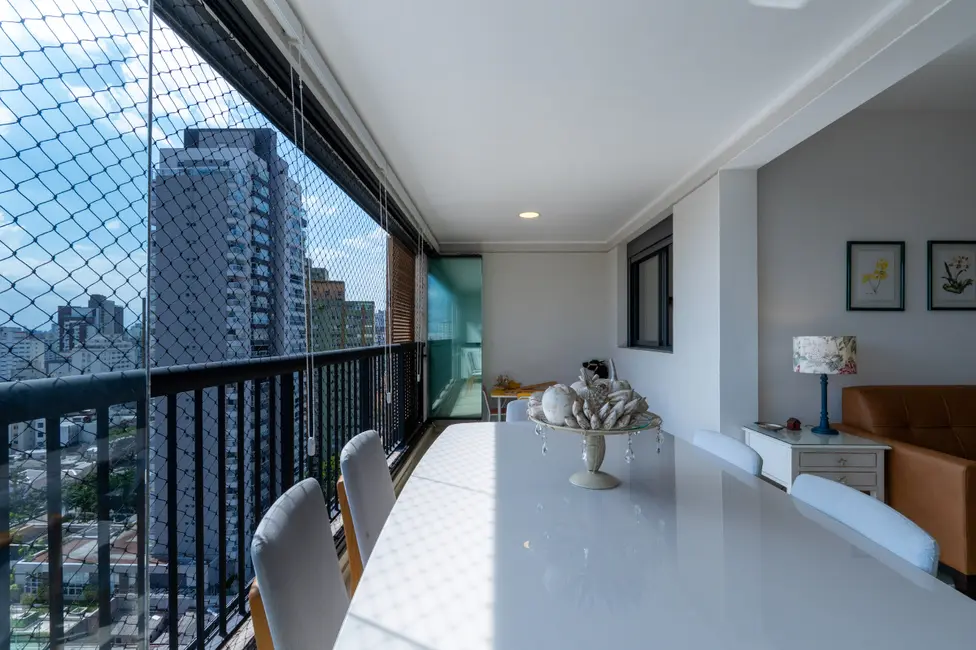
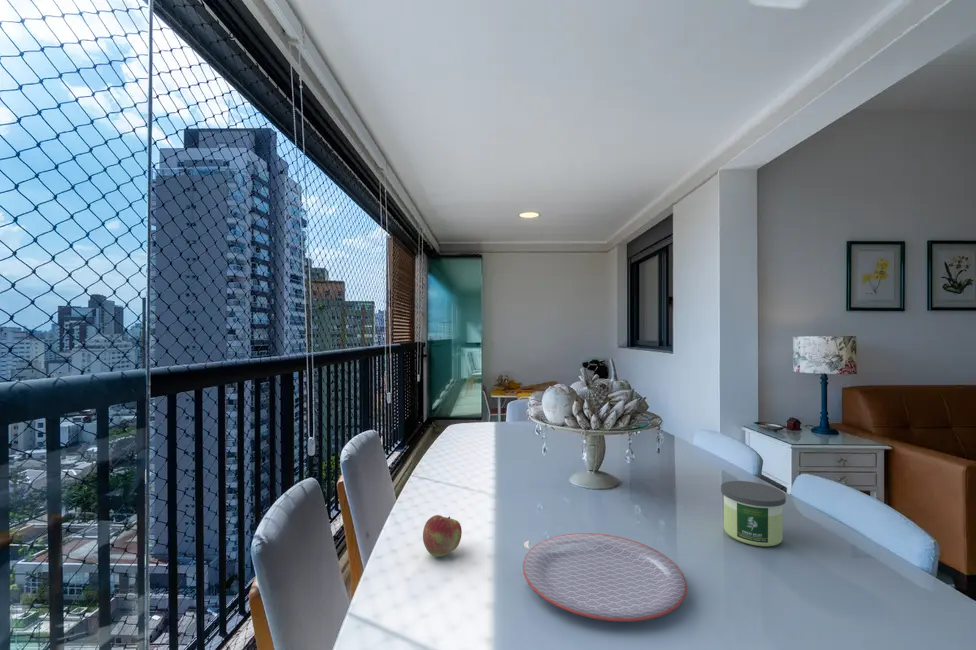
+ plate (601, 574)
+ candle (752, 513)
+ fruit (442, 533)
